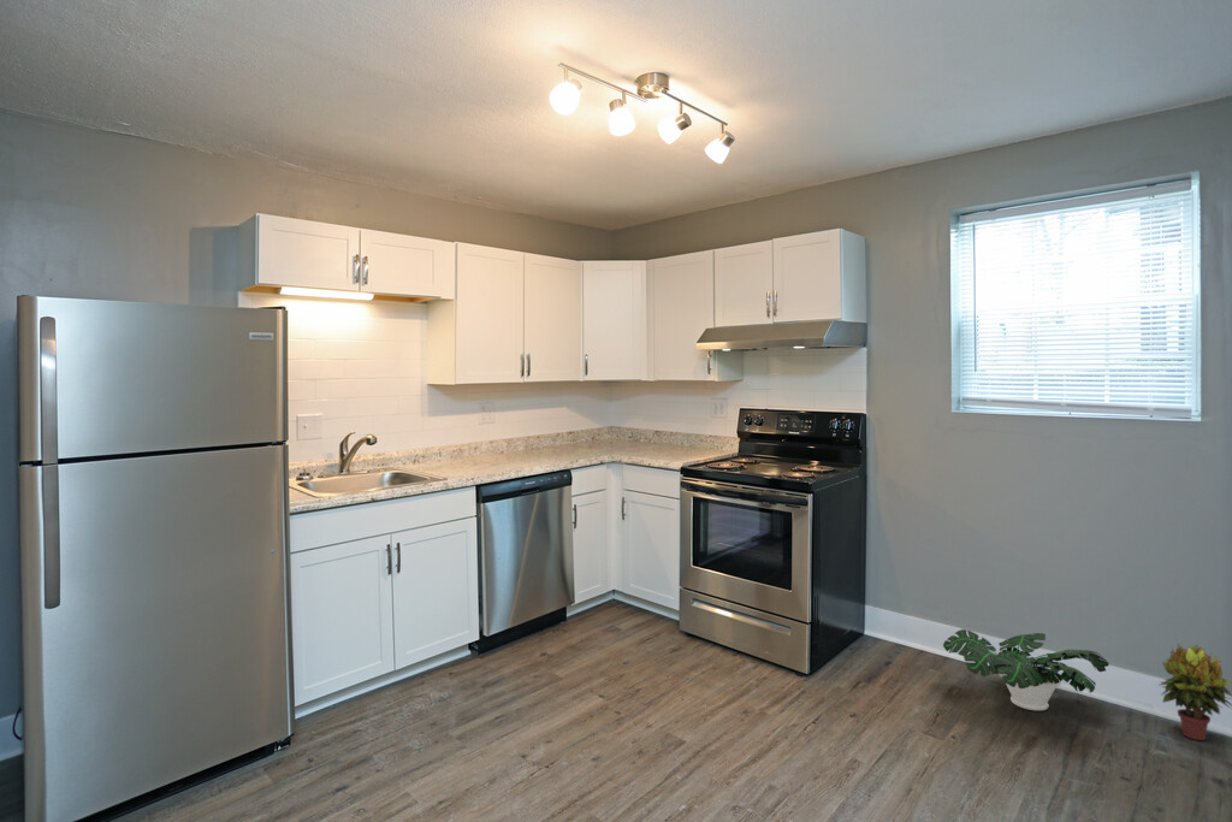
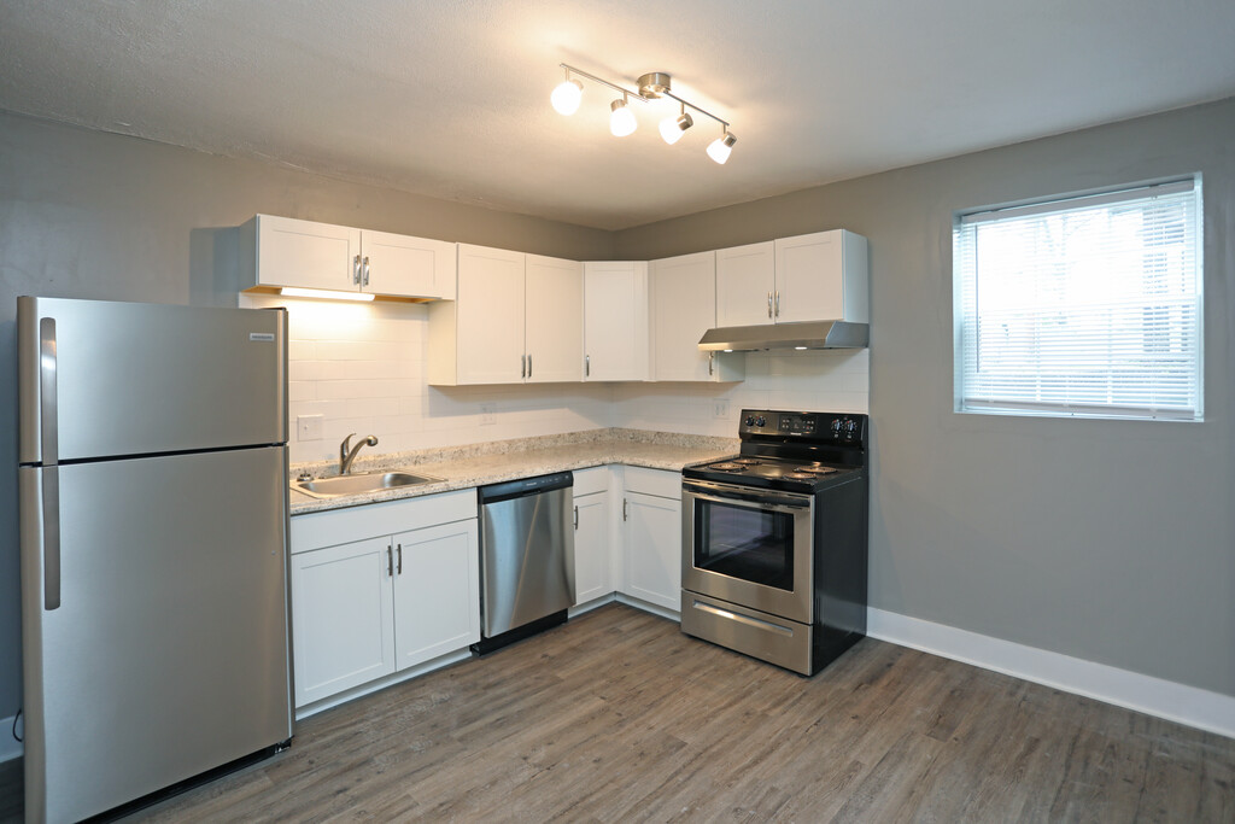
- potted plant (1196, 691)
- potted plant (1017, 674)
